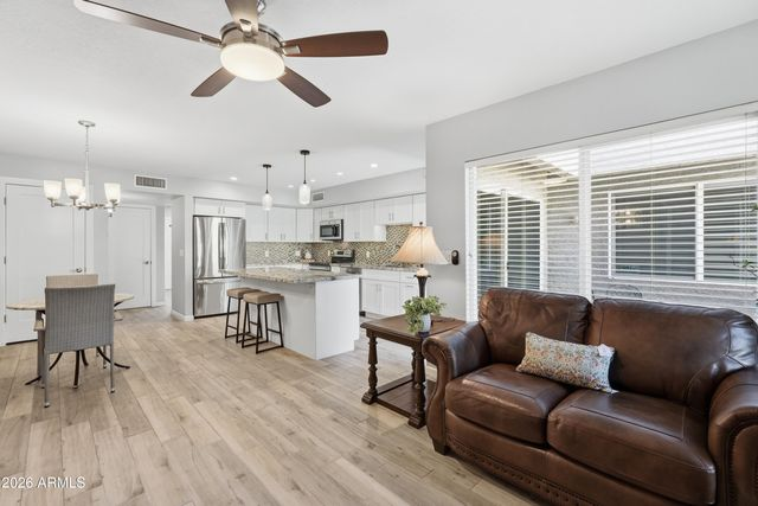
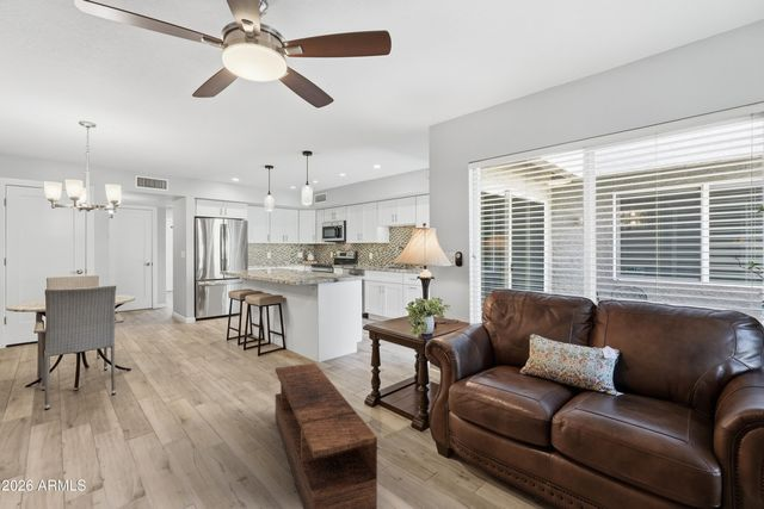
+ coffee table (314, 427)
